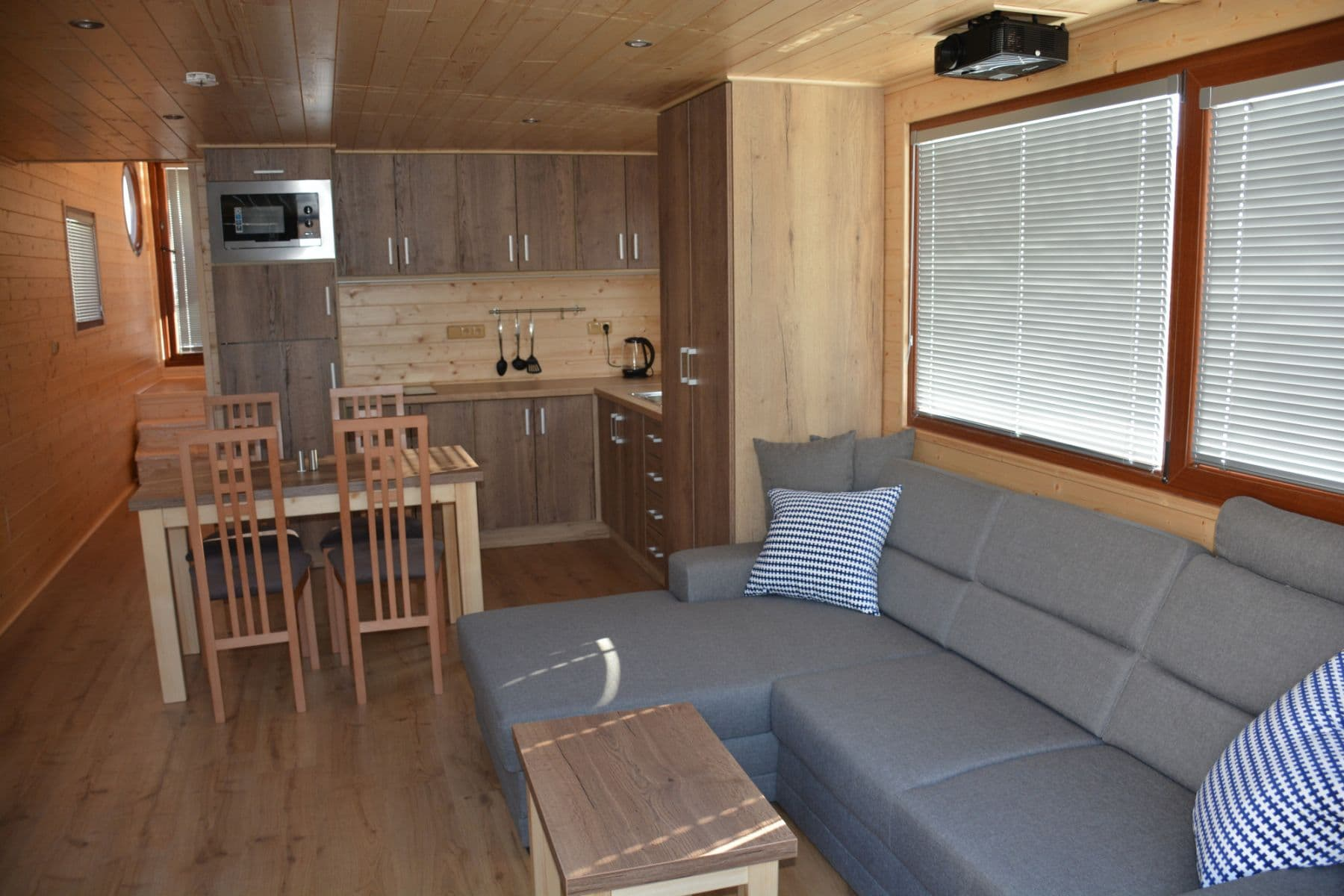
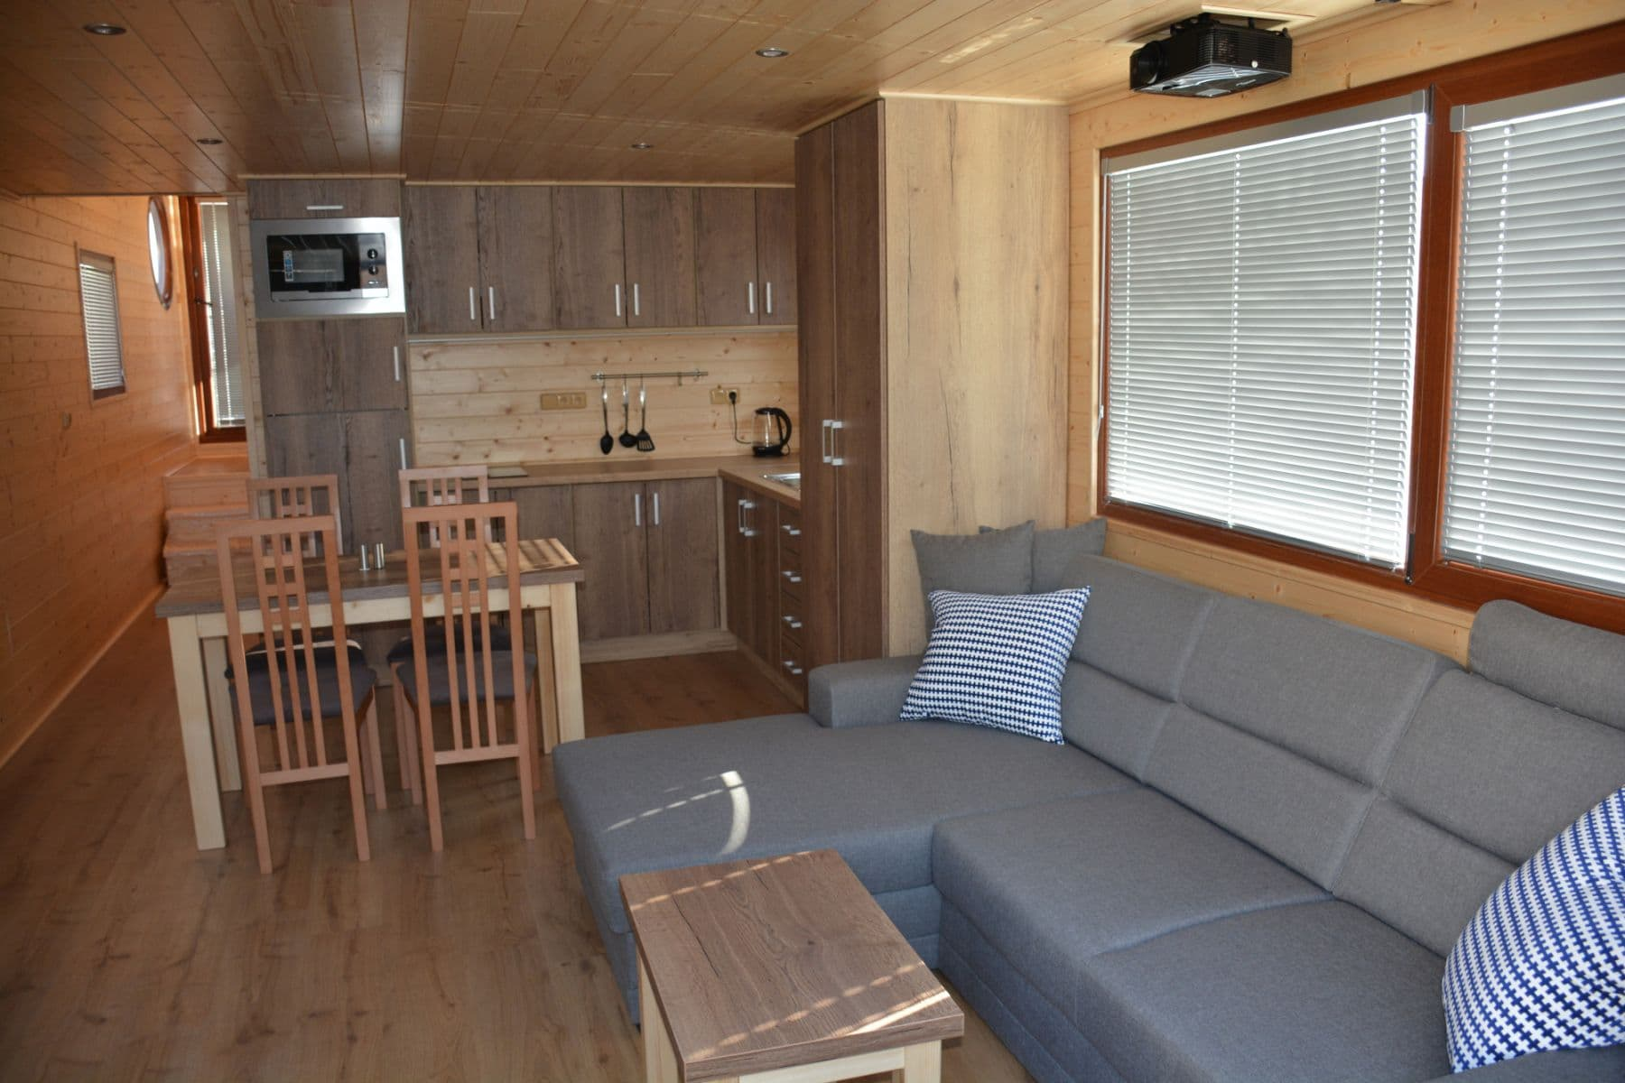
- smoke detector (199, 79)
